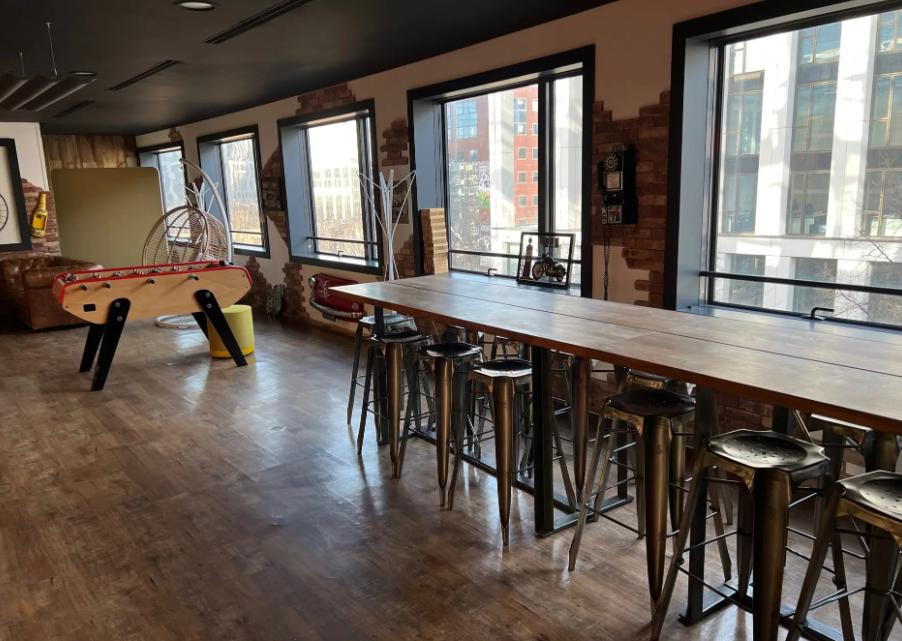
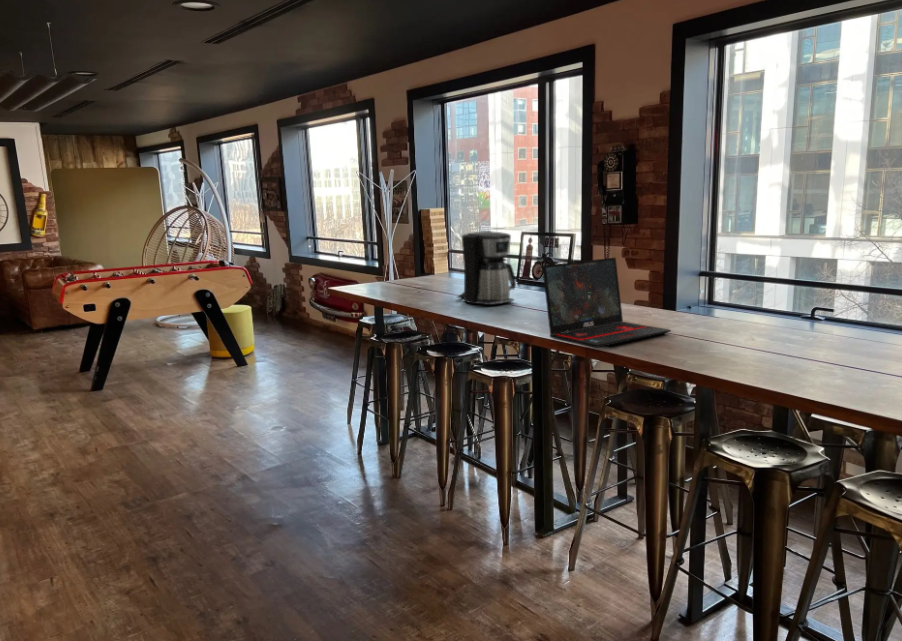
+ laptop (606, 299)
+ coffee maker (487, 266)
